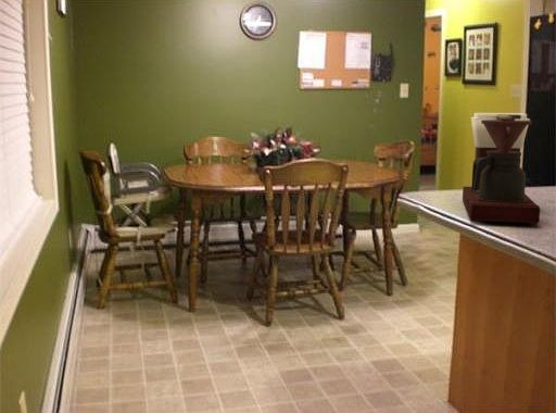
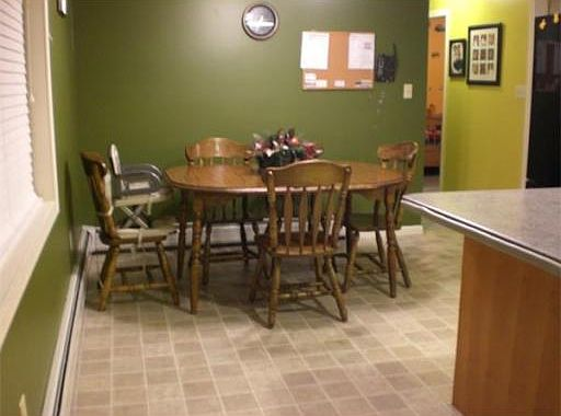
- coffee maker (500, 163)
